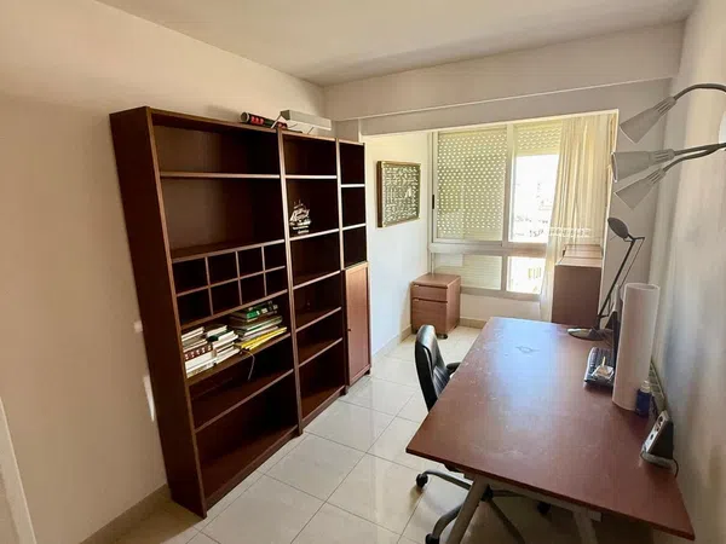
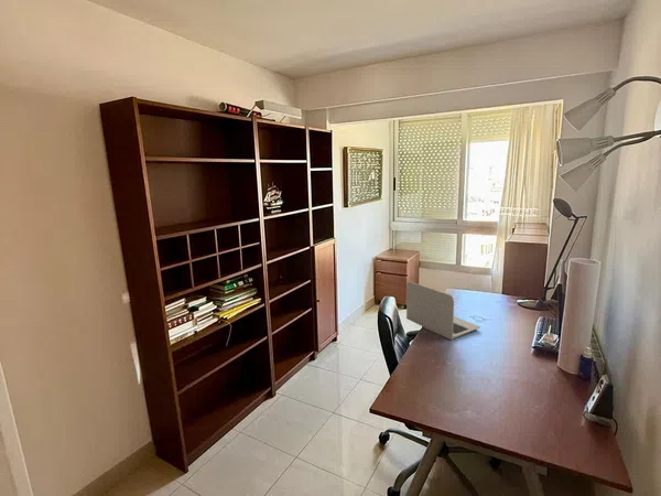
+ laptop (443, 304)
